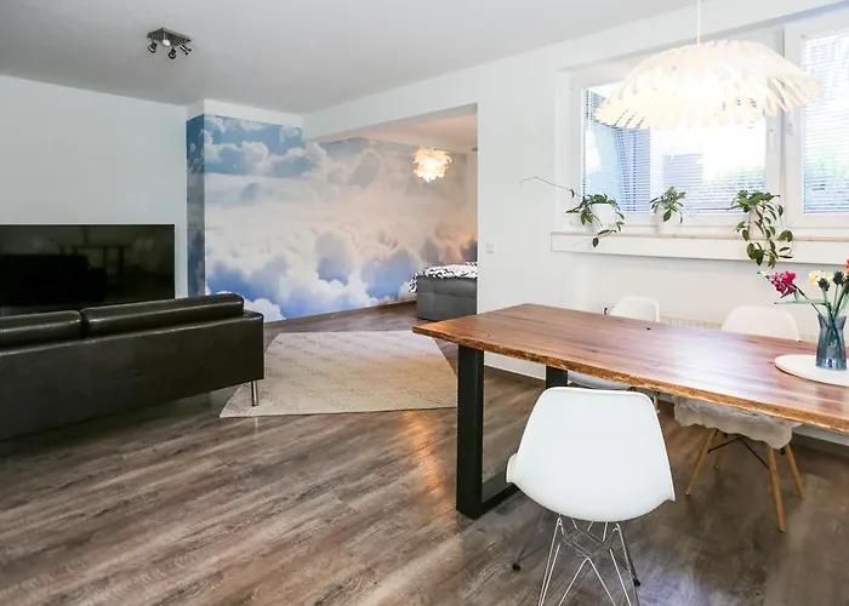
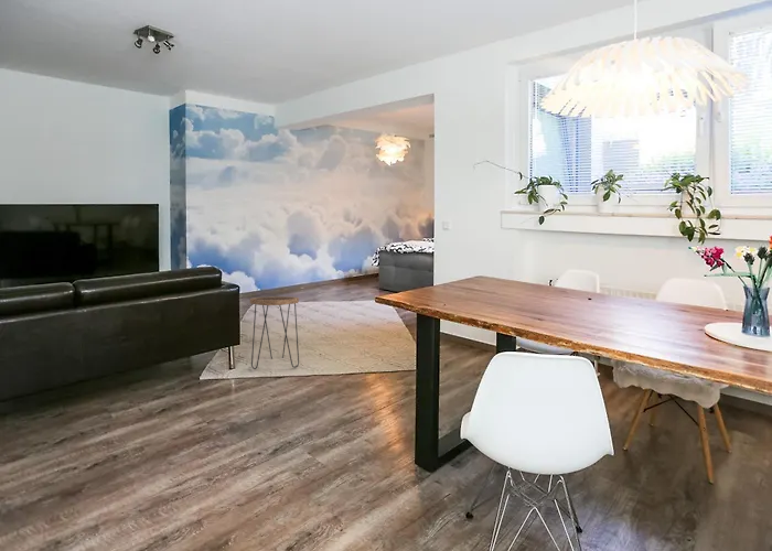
+ side table (267, 332)
